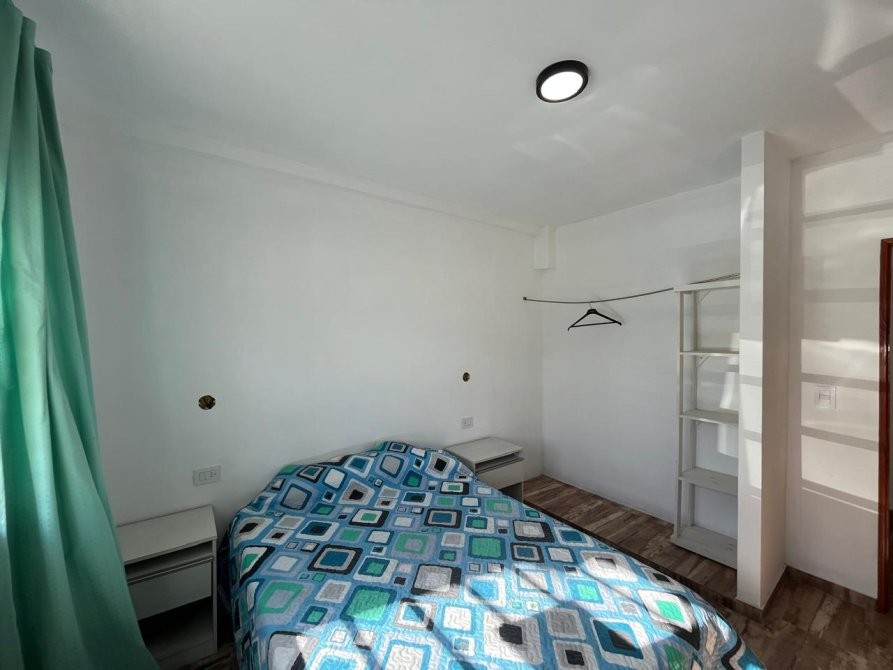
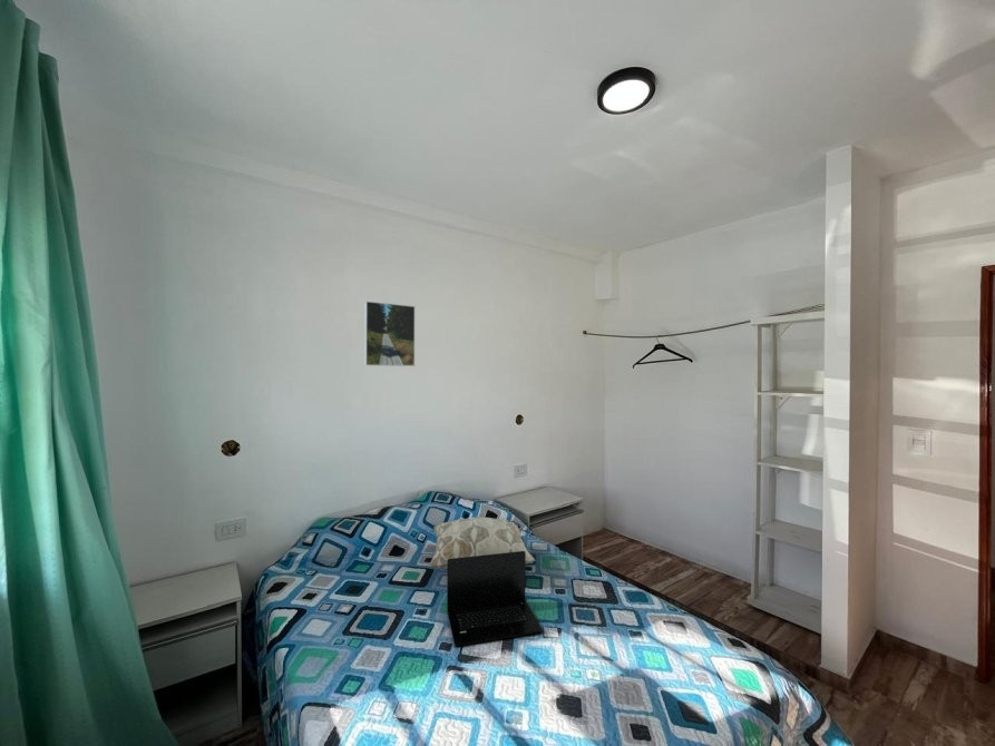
+ decorative pillow (479, 541)
+ laptop (492, 595)
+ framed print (390, 334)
